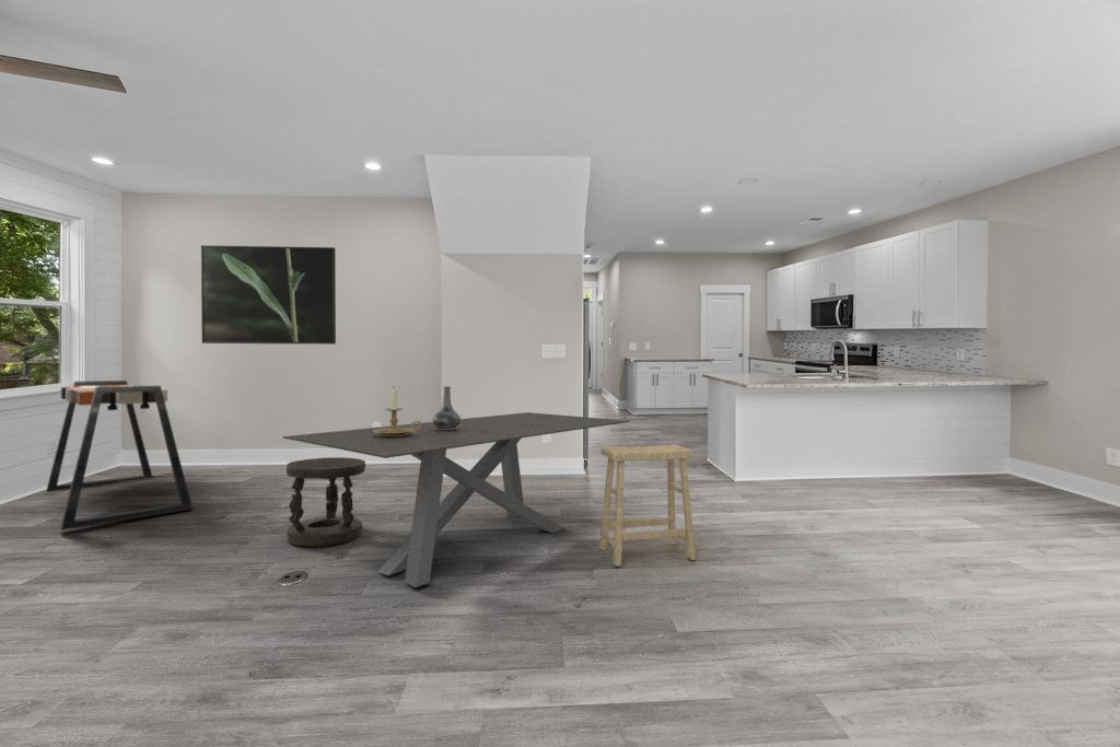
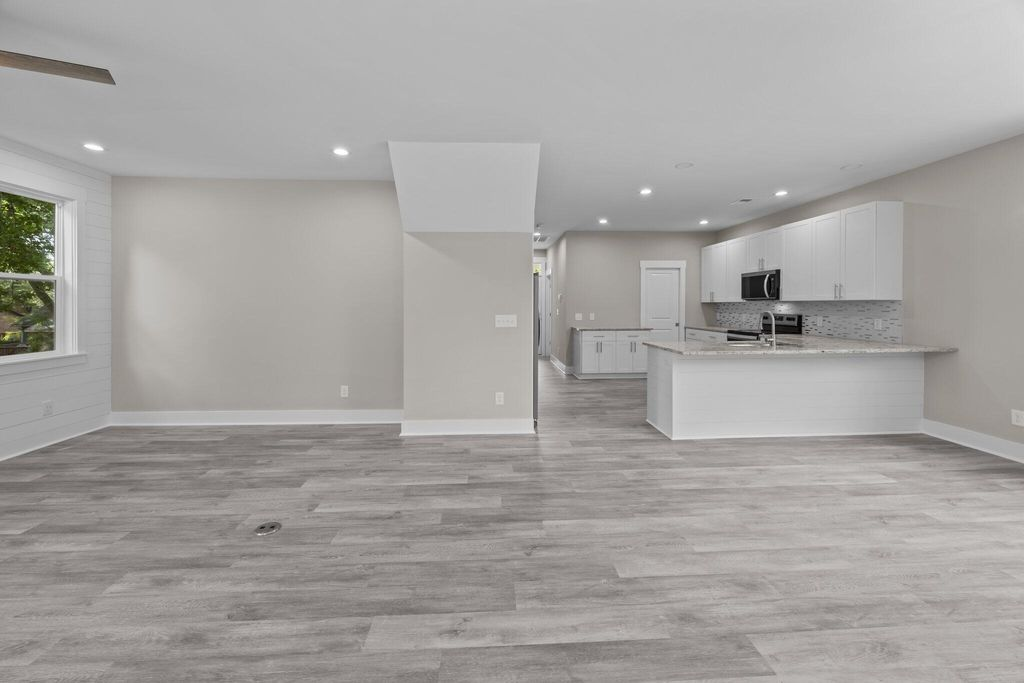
- candle holder (394, 410)
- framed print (269, 294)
- stool (645, 520)
- dining table (478, 487)
- stool (327, 499)
- decorative vase (446, 407)
- bench (133, 436)
